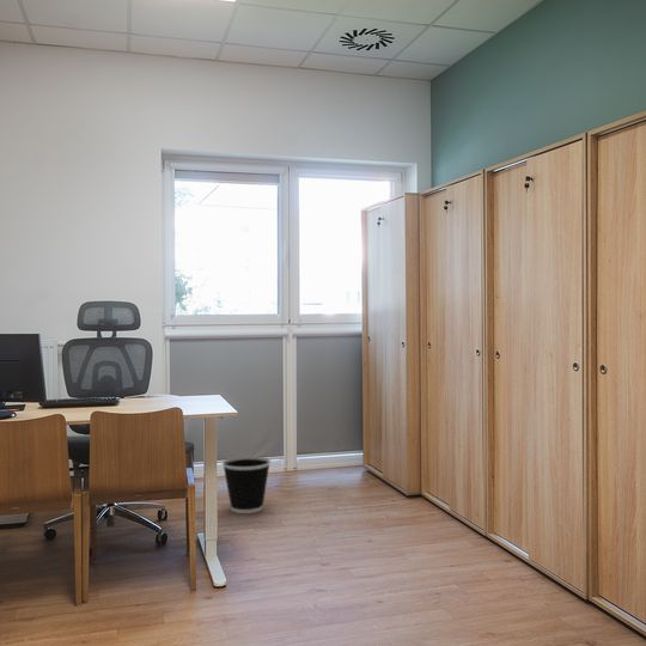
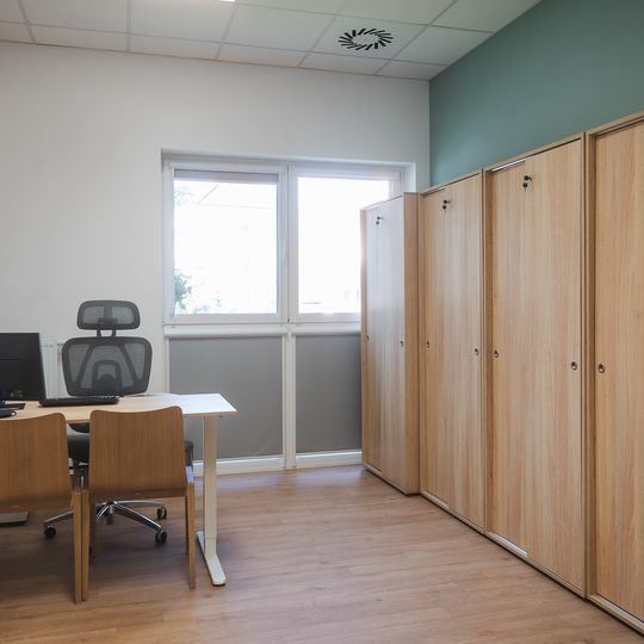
- wastebasket (246, 484)
